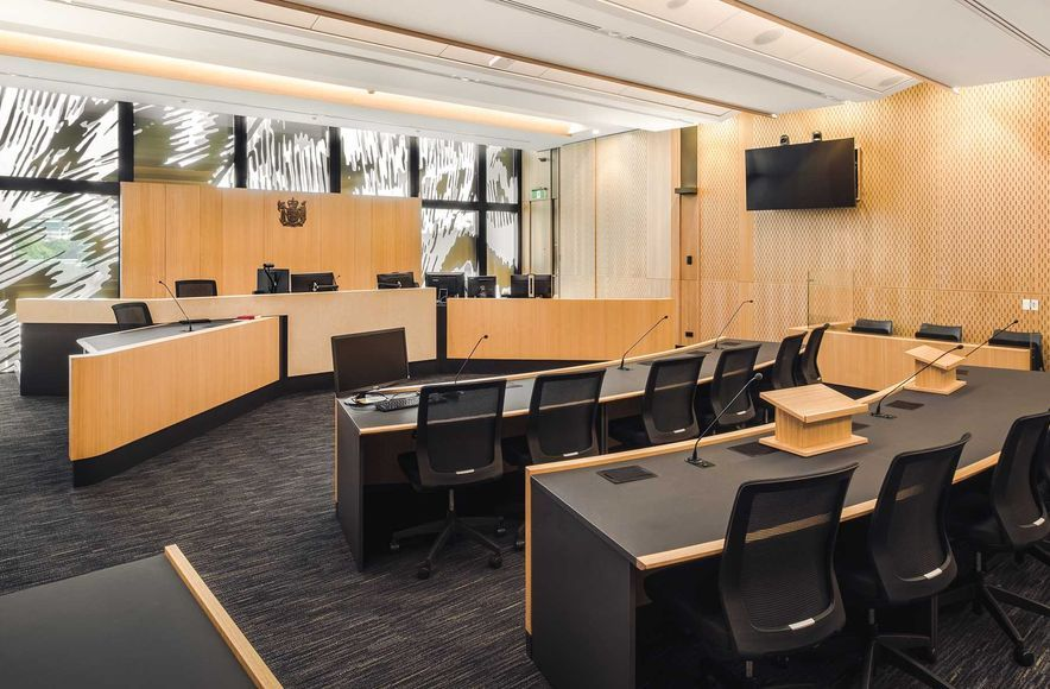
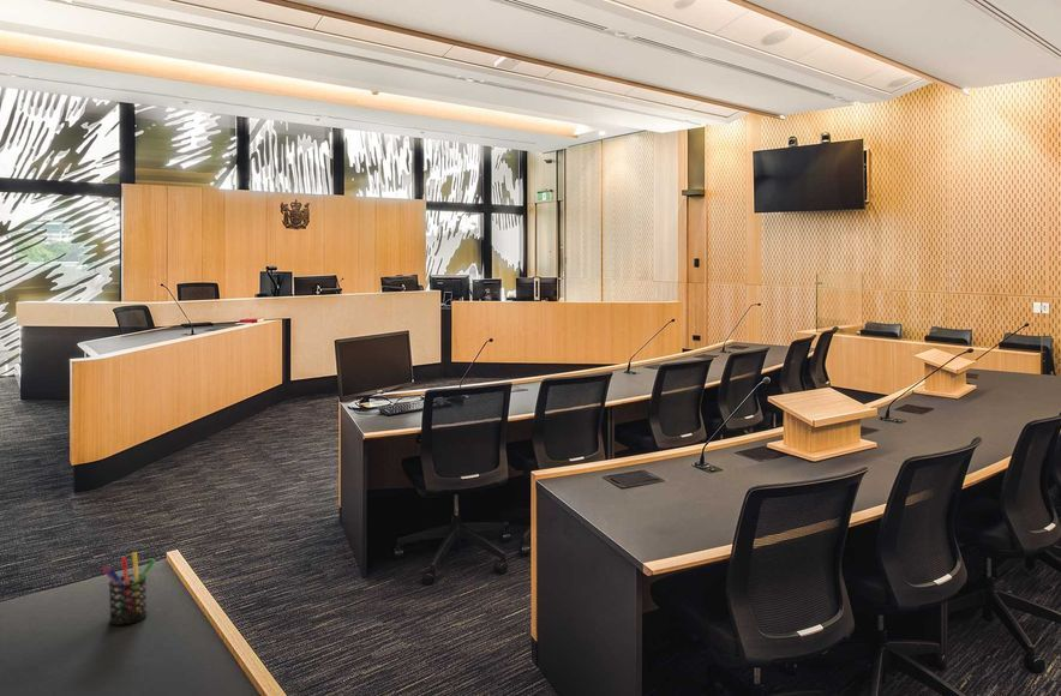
+ pen holder (131, 584)
